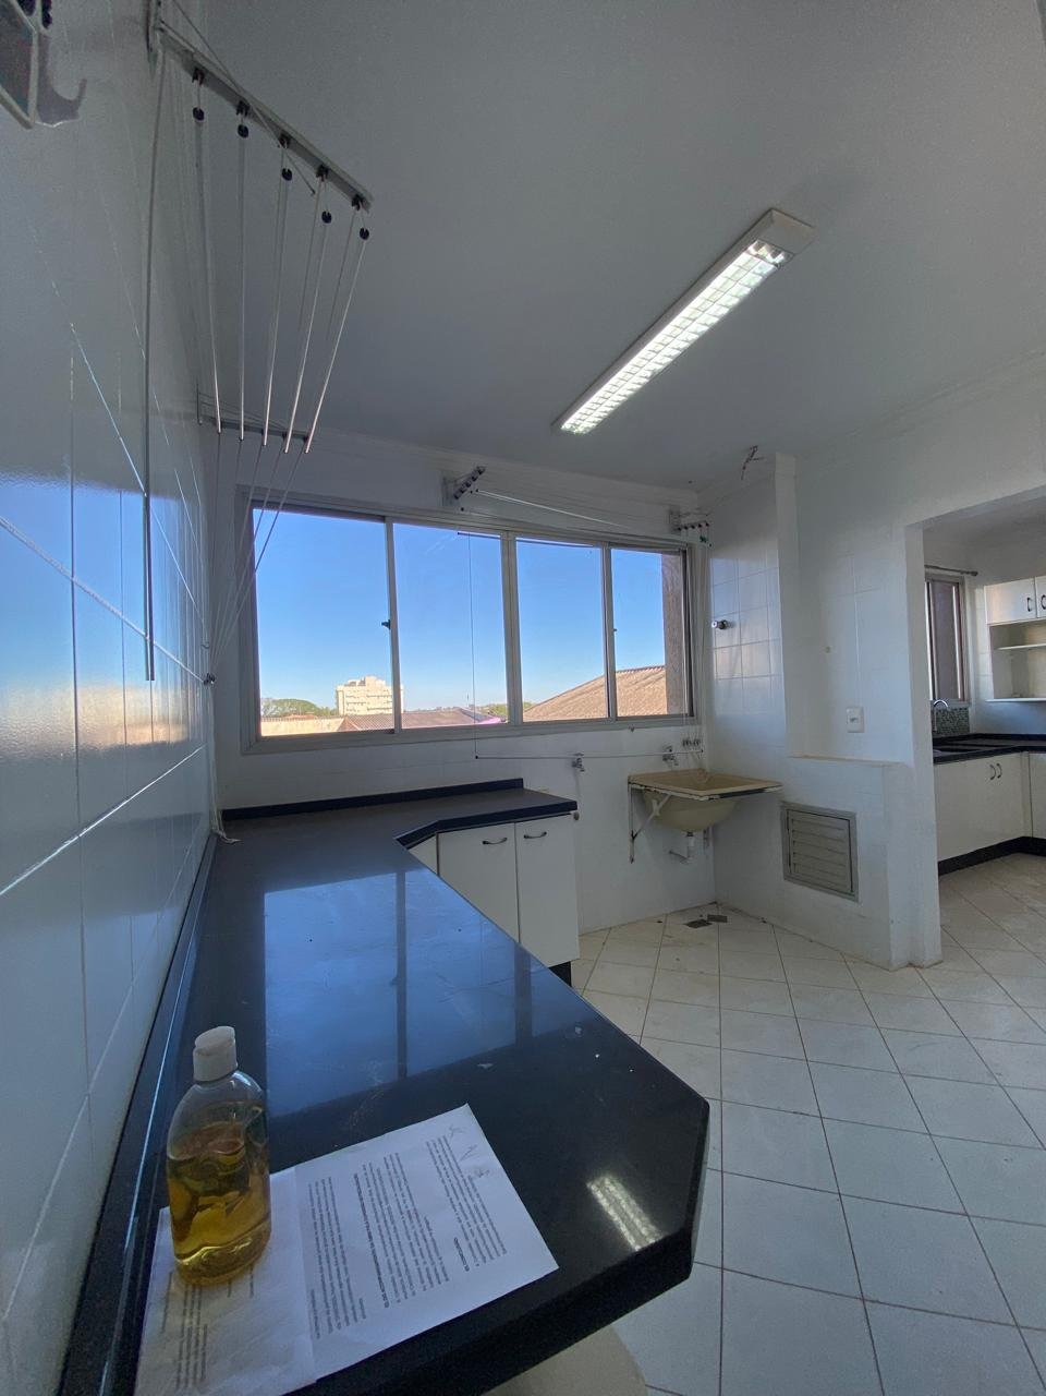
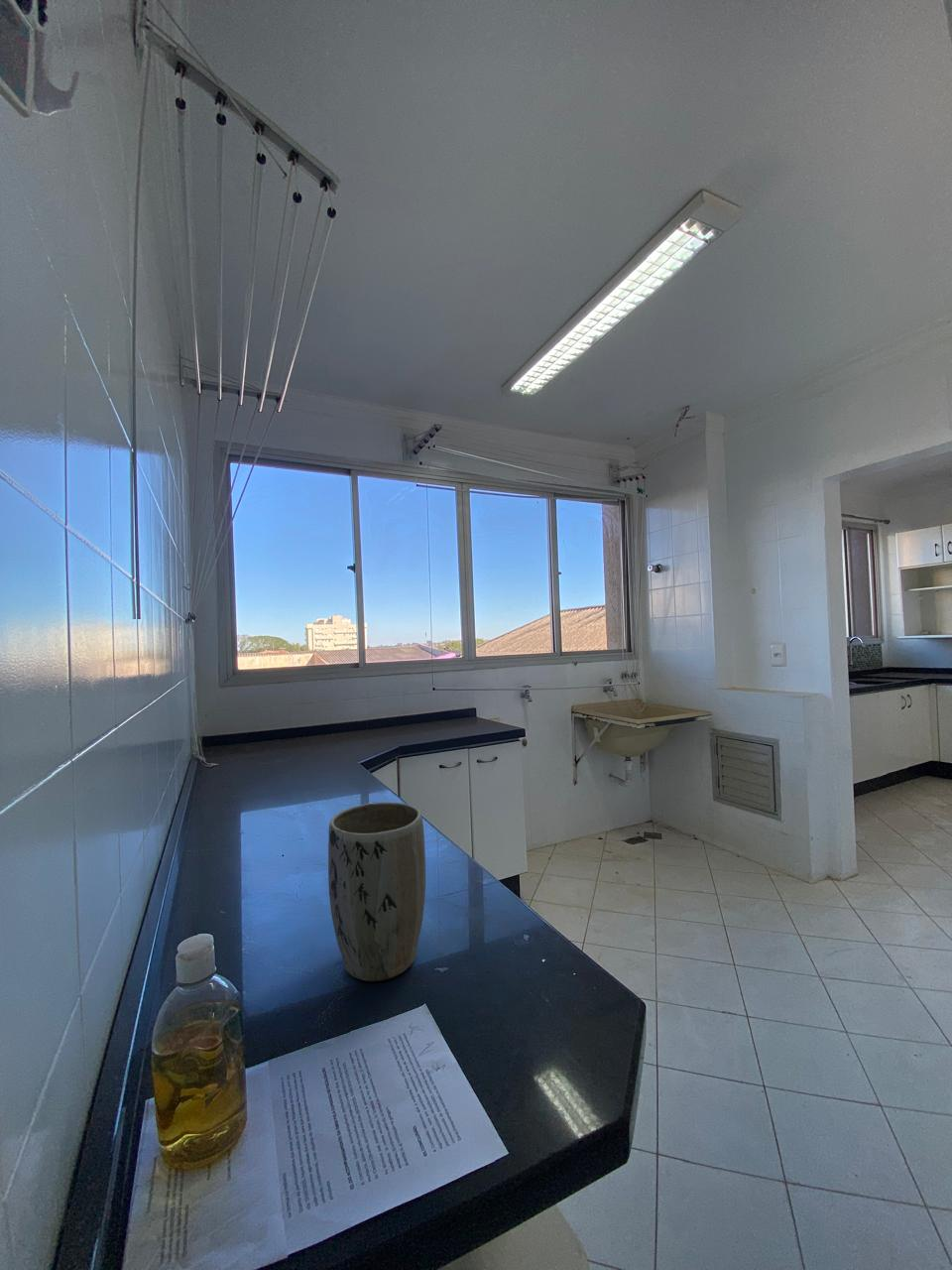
+ plant pot (378, 887)
